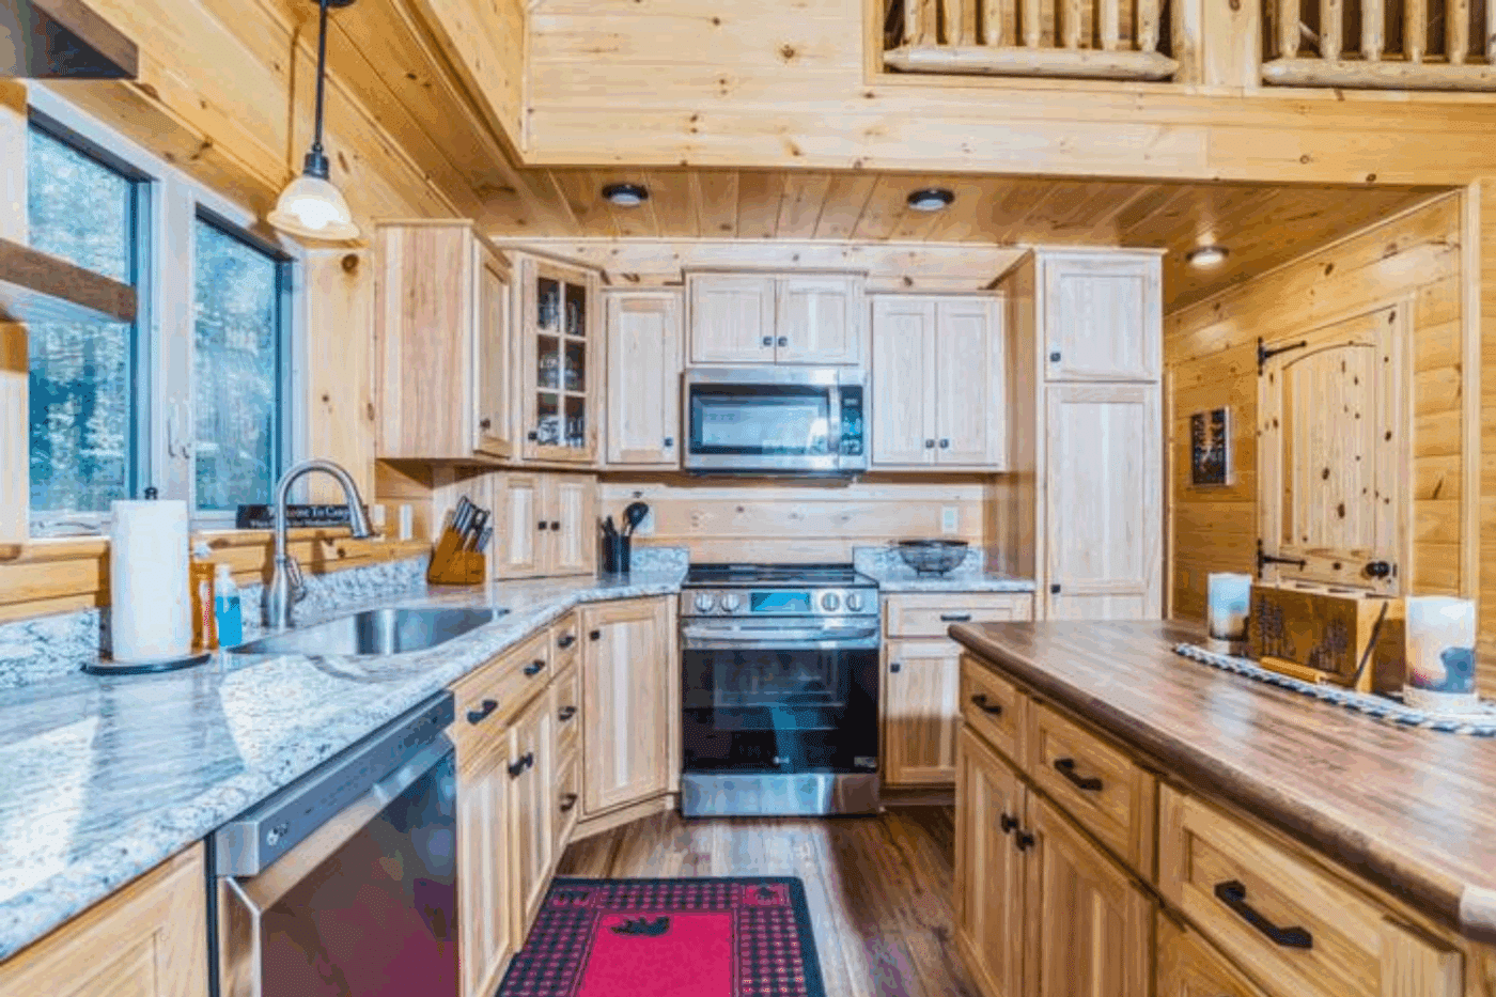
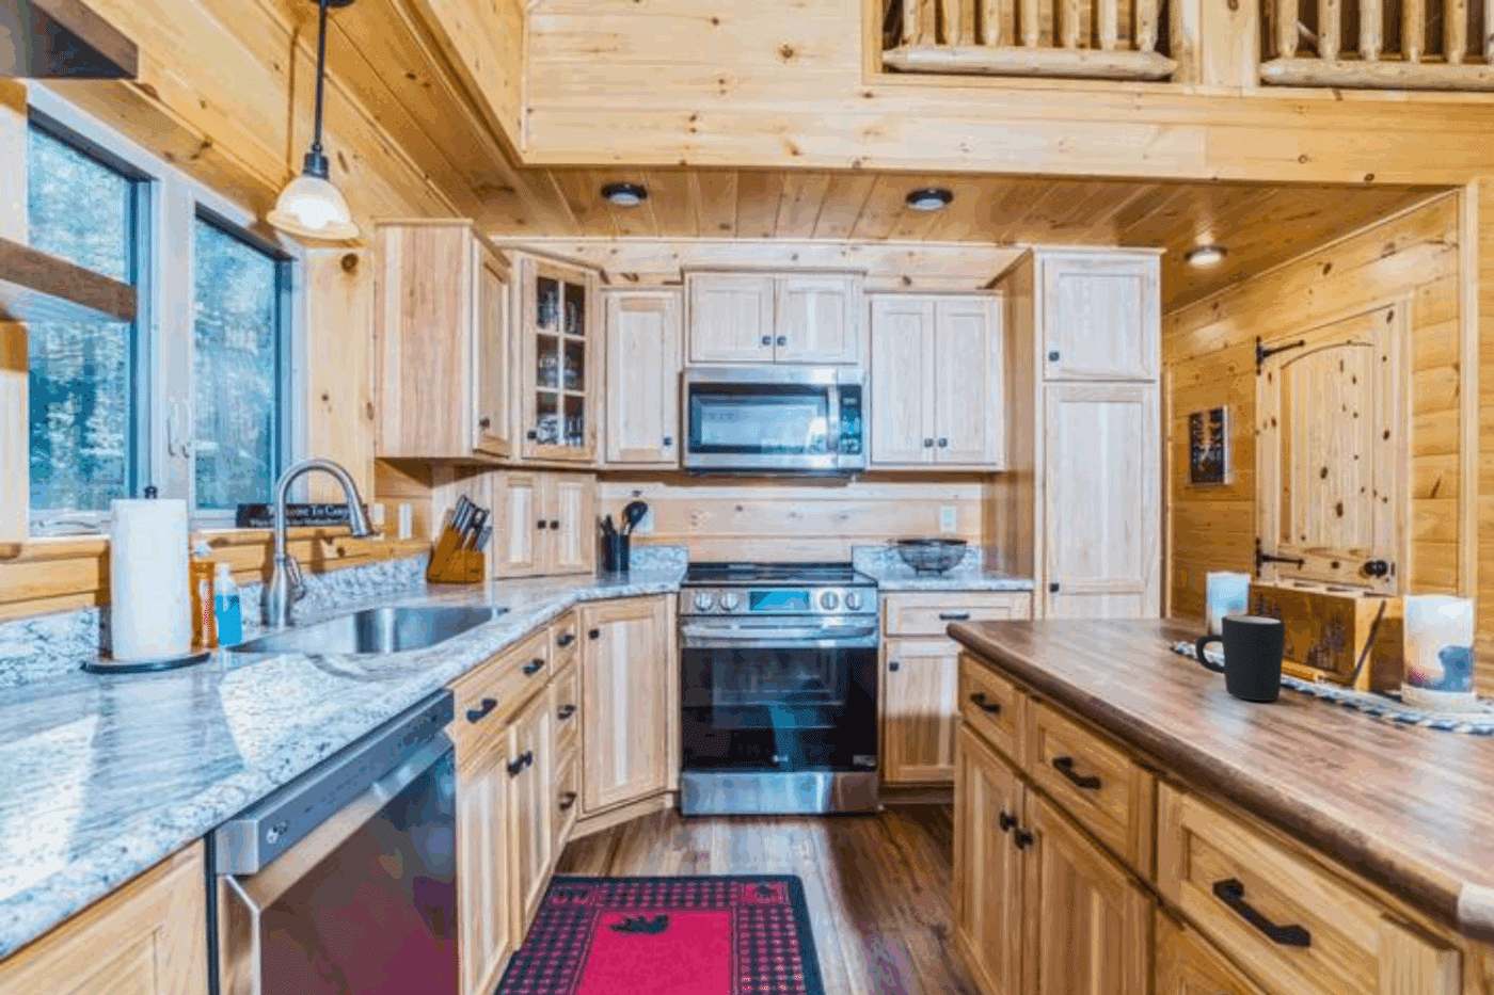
+ mug (1237, 656)
